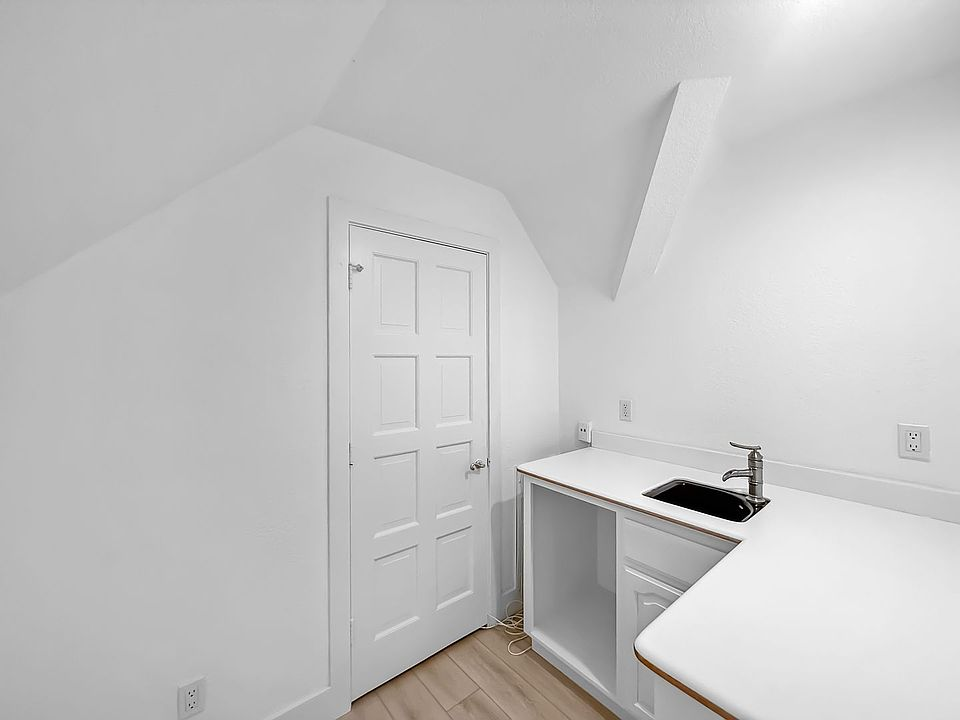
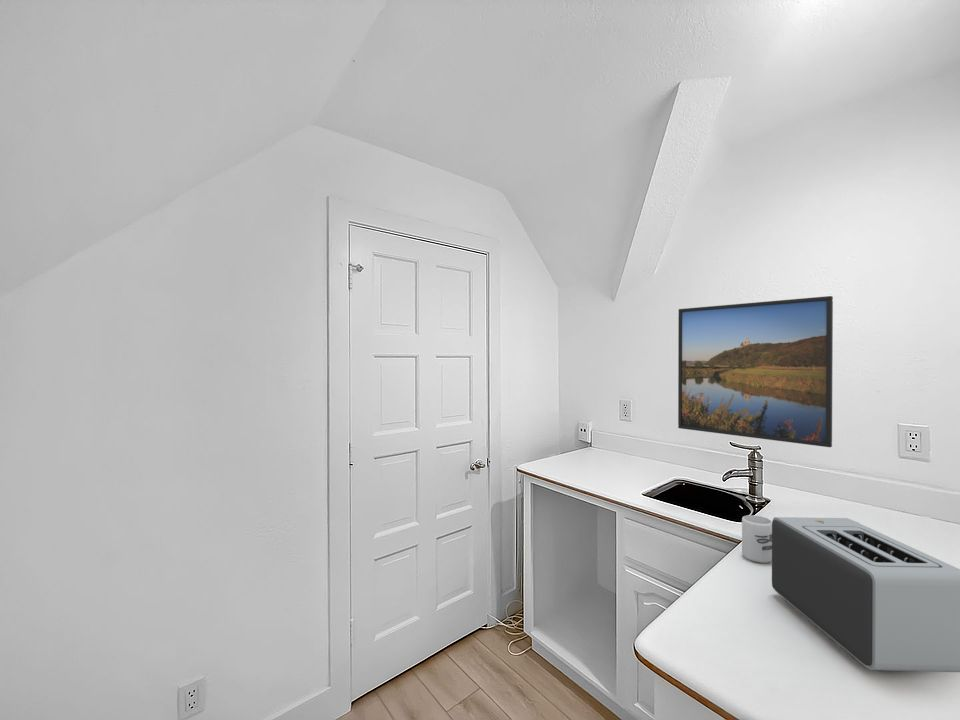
+ cup (757, 538)
+ toaster (851, 581)
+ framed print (746, 370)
